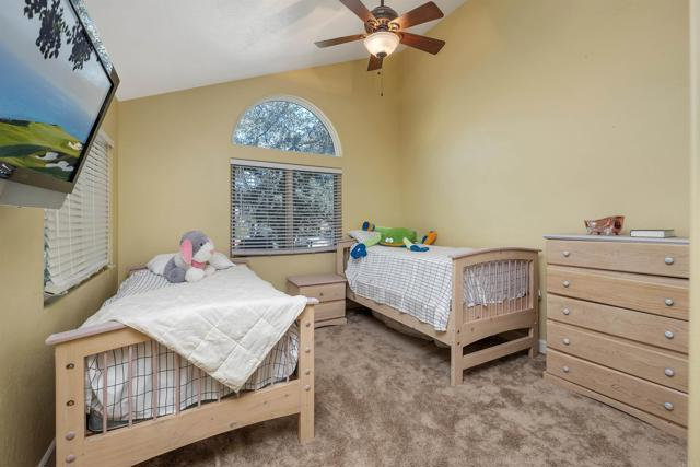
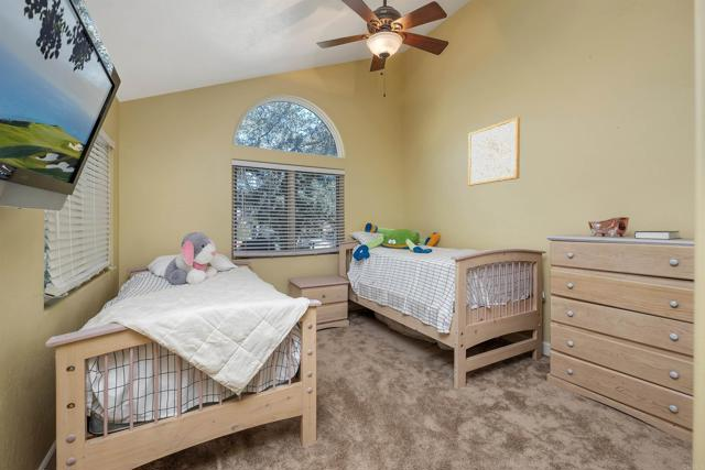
+ wall art (491, 154)
